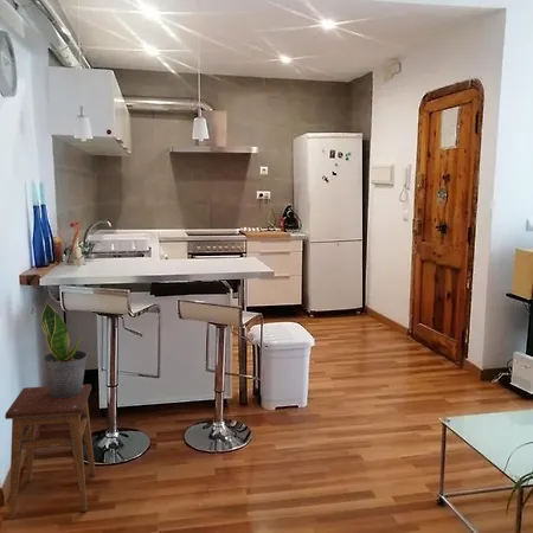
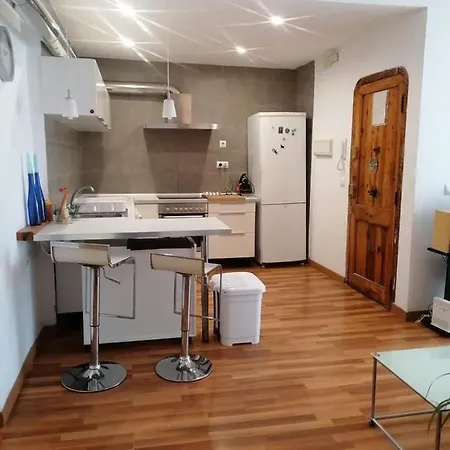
- stool (53, 445)
- potted plant (65, 347)
